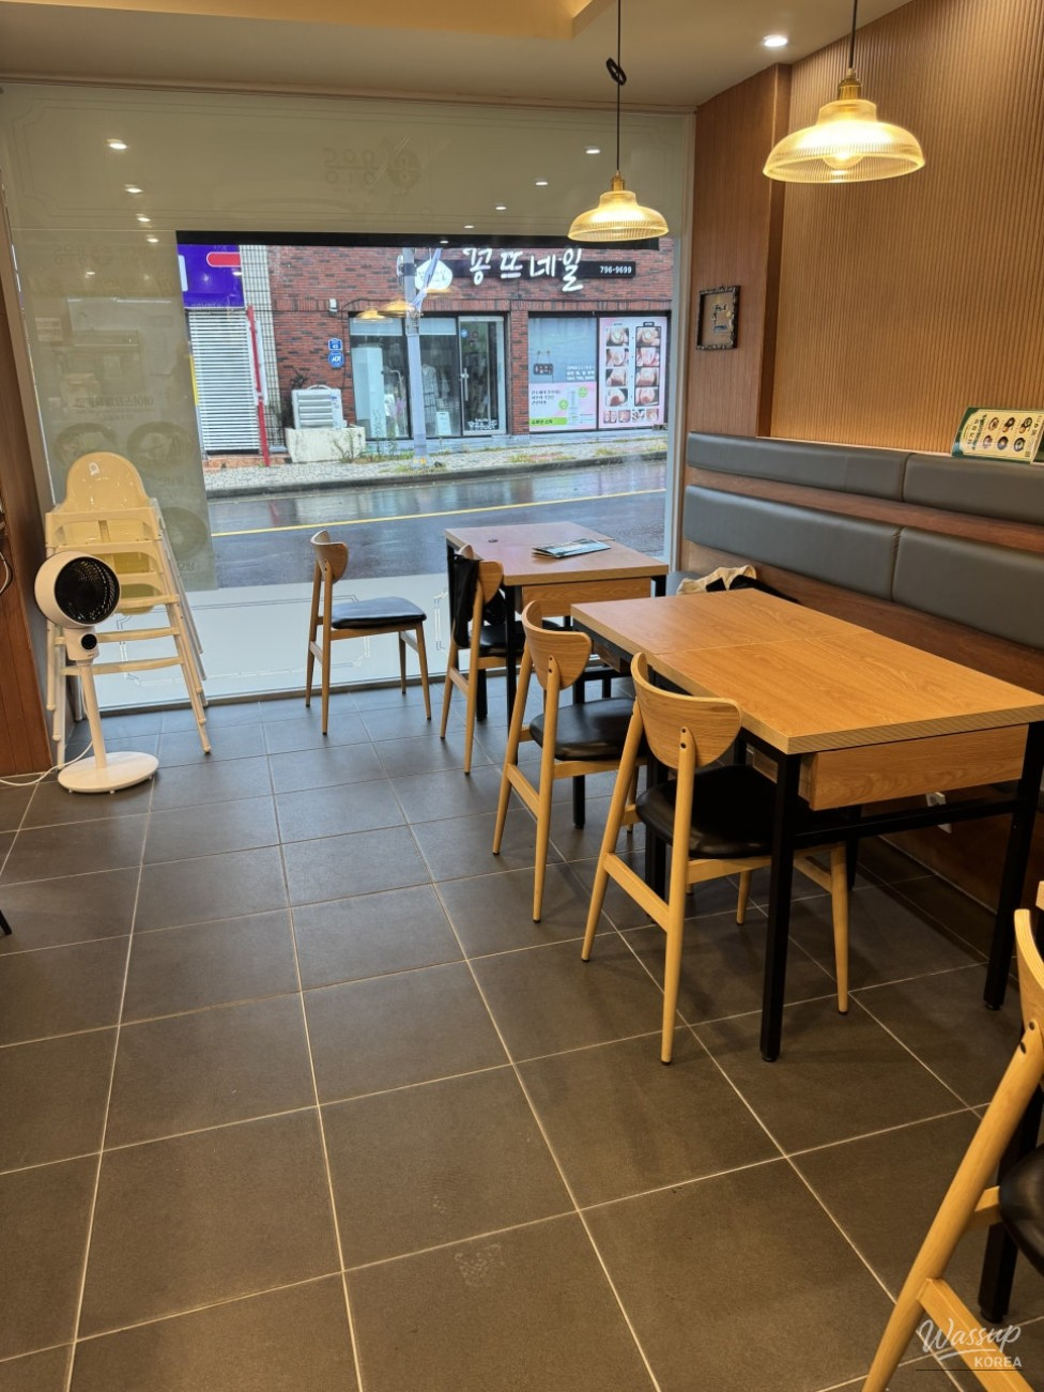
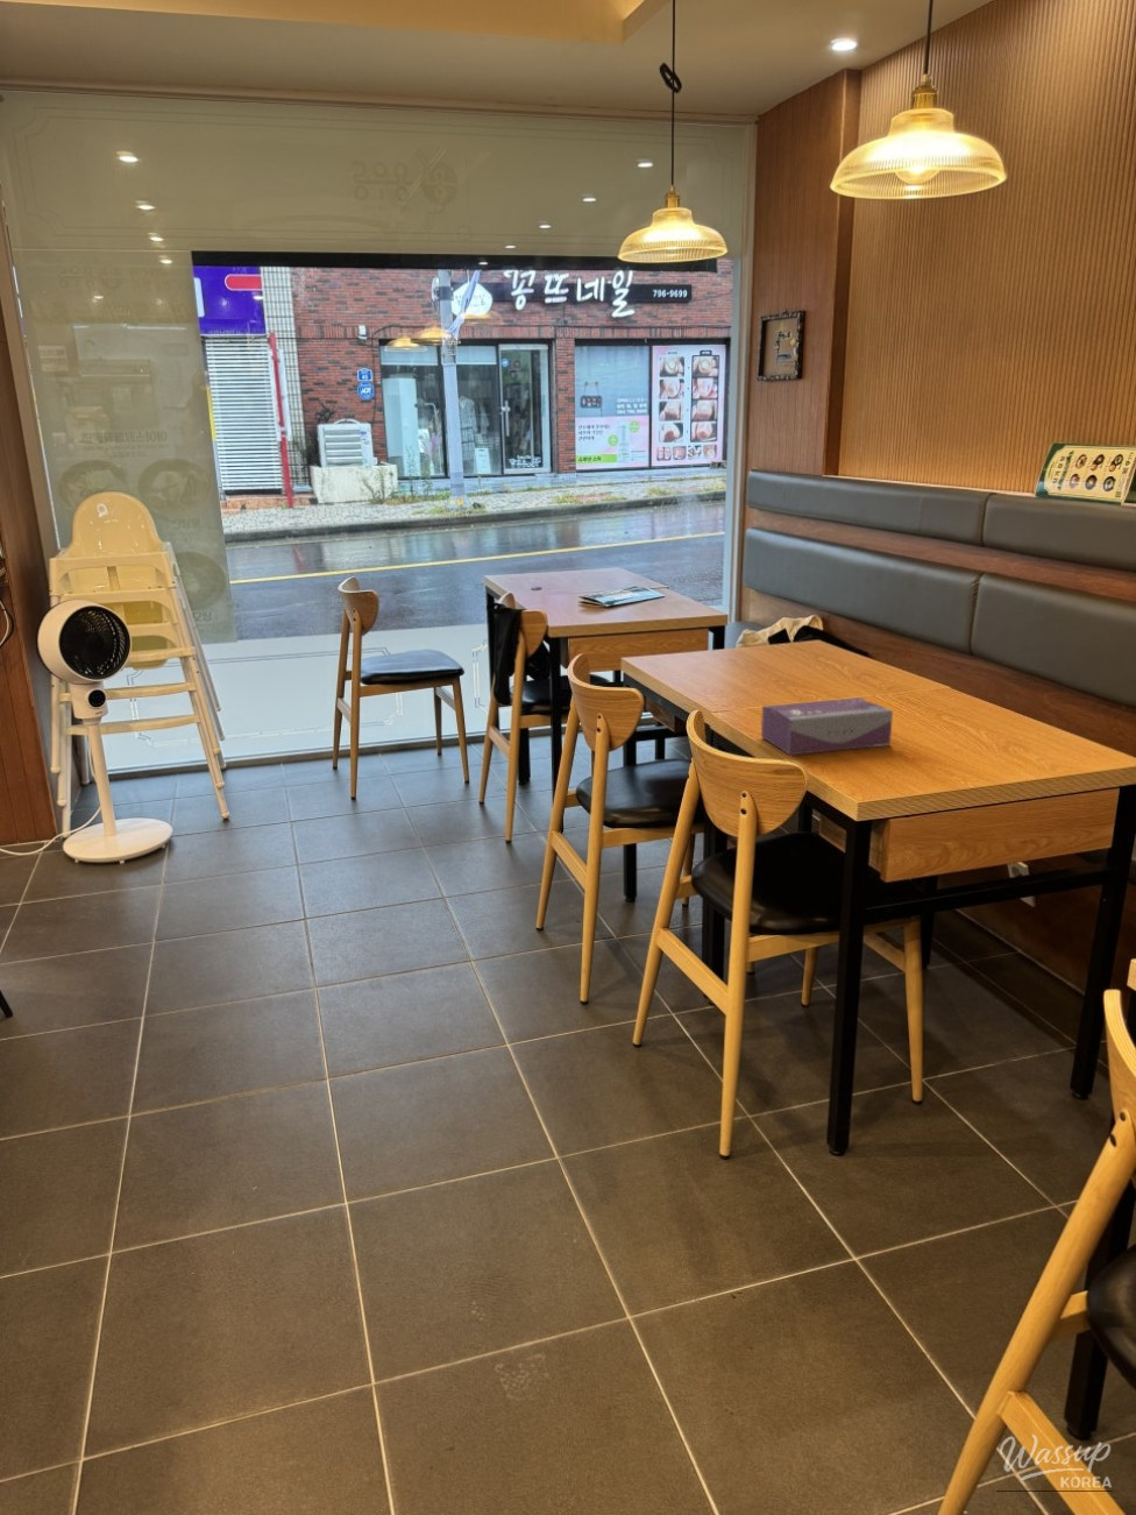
+ tissue box (826, 723)
